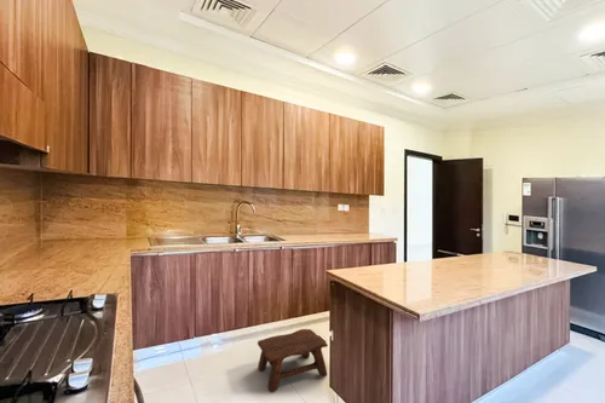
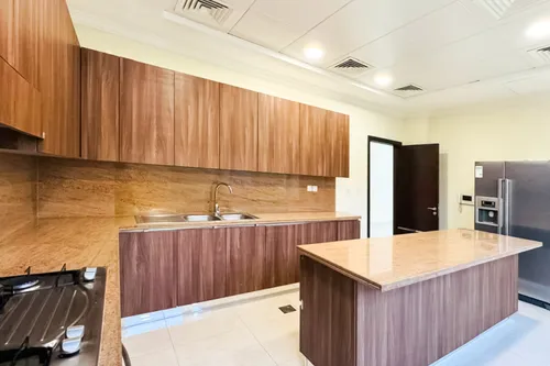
- stool (290, 355)
